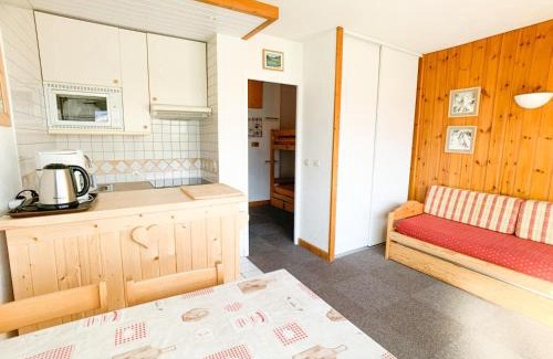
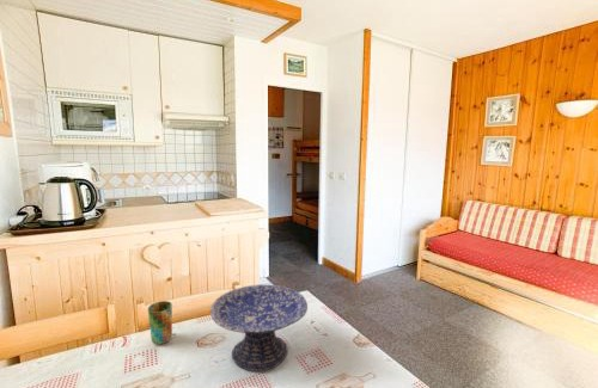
+ decorative bowl (260, 327)
+ cup (160, 322)
